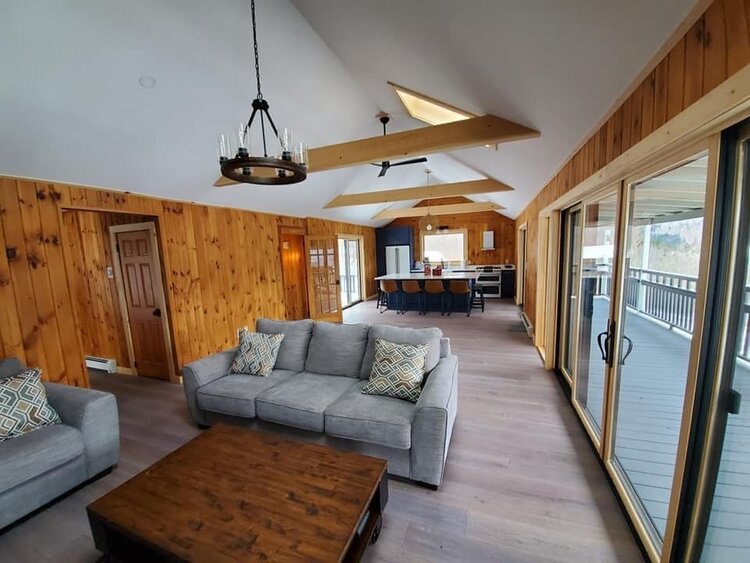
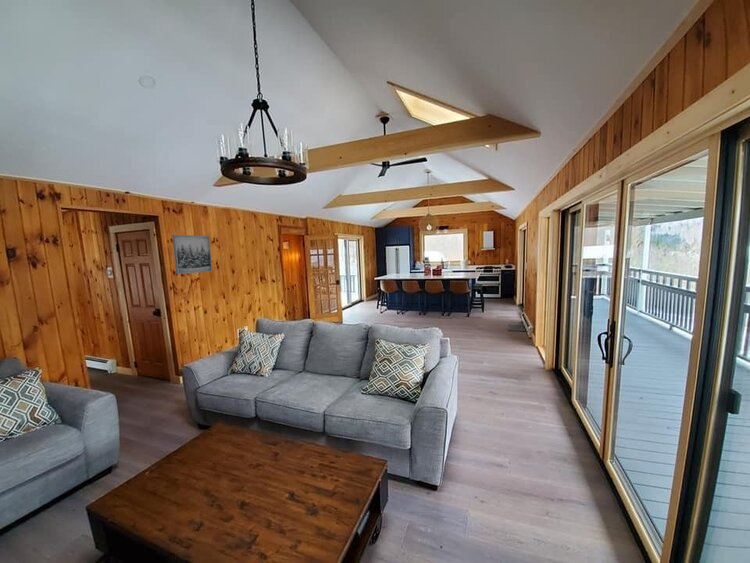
+ wall art (193, 254)
